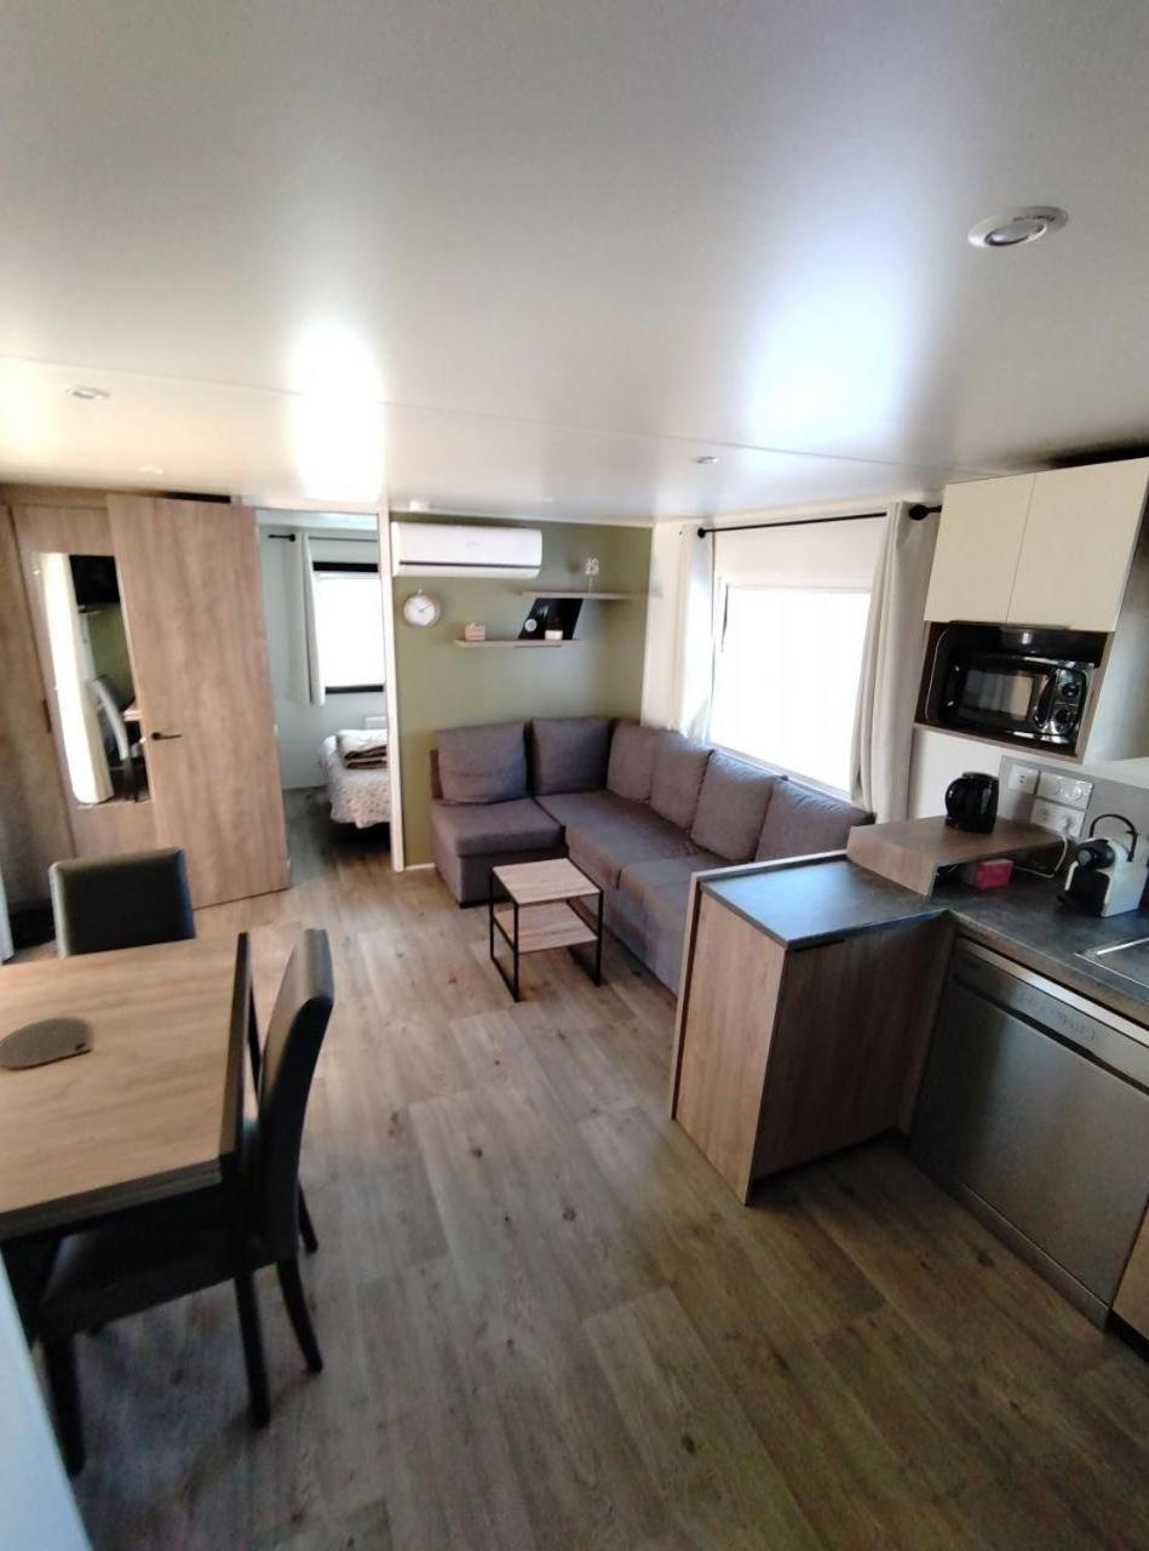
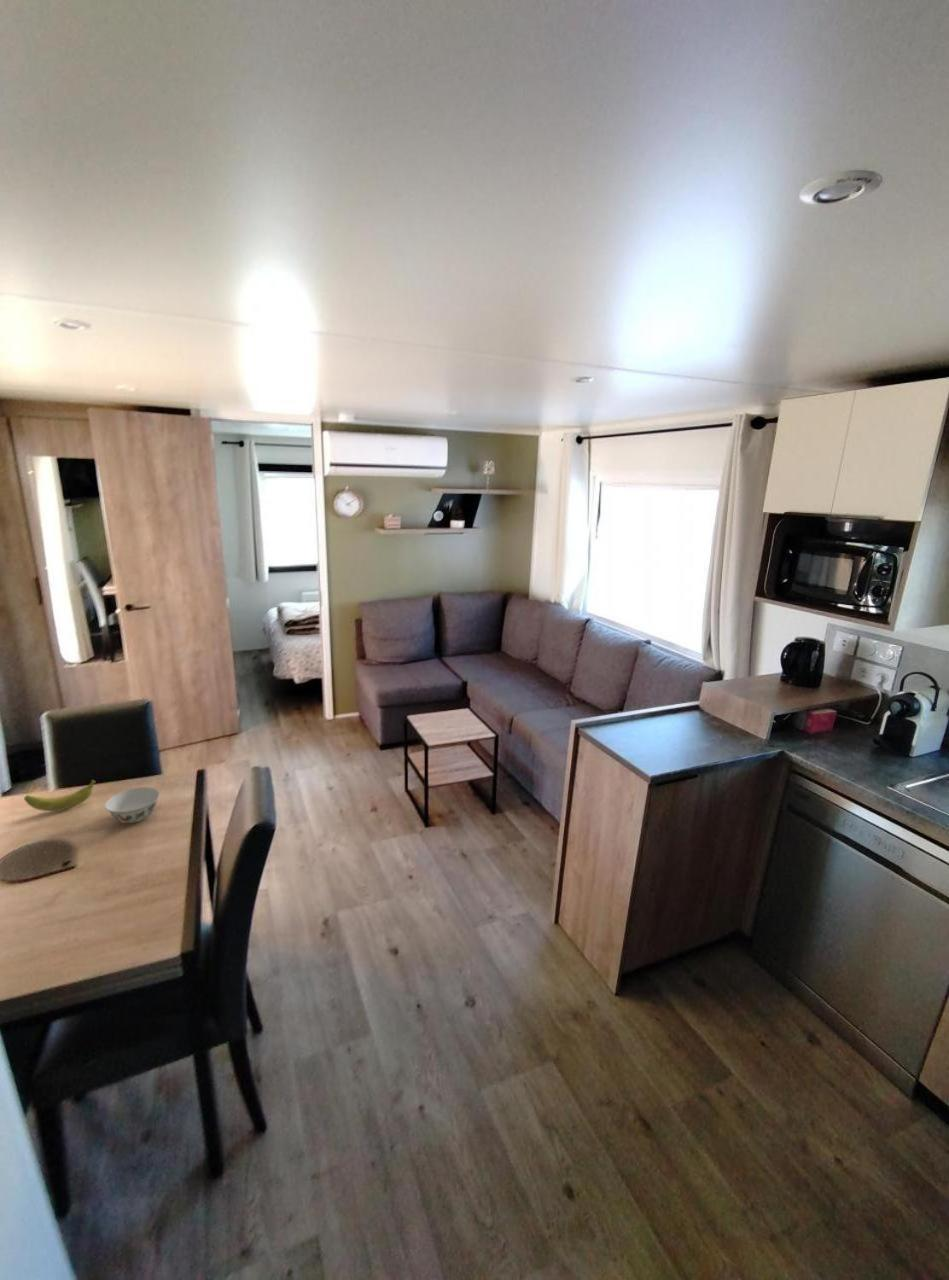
+ chinaware (134, 808)
+ banana (62, 798)
